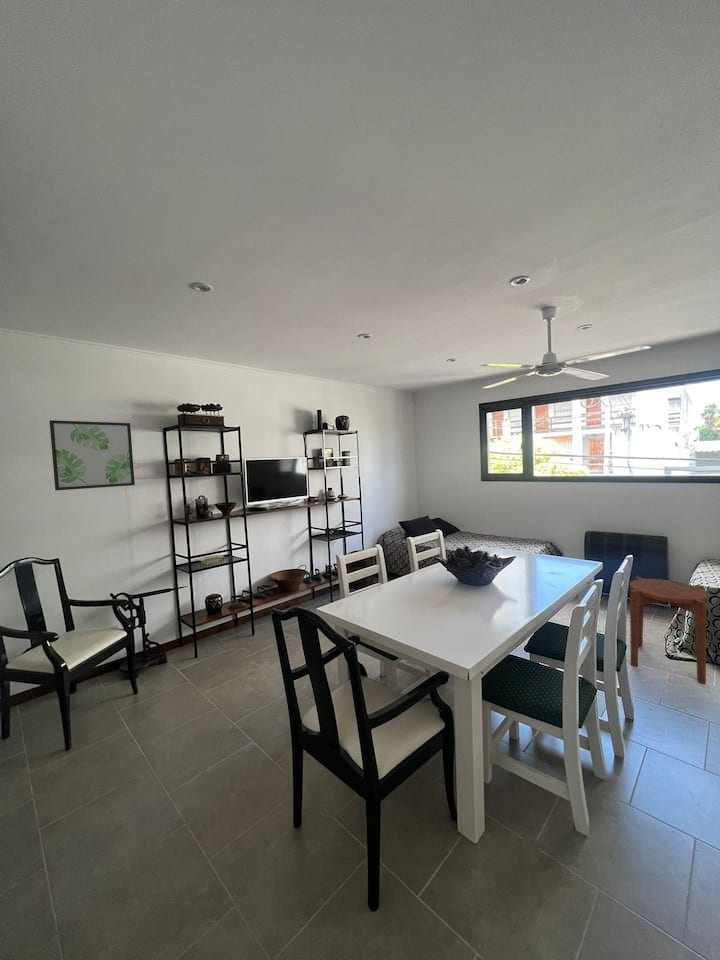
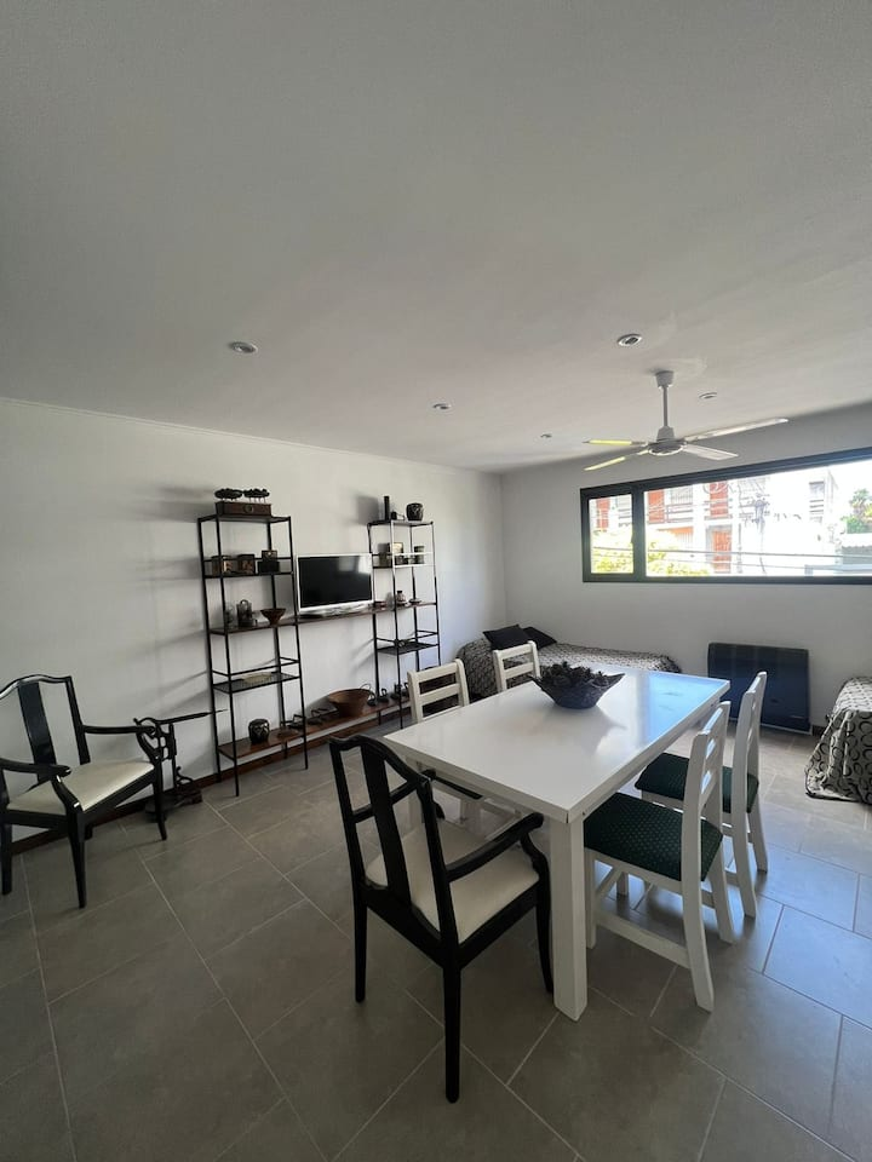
- wall art (94, 454)
- side table (674, 605)
